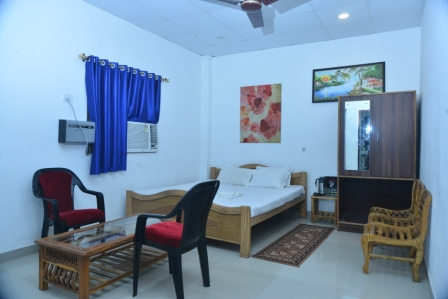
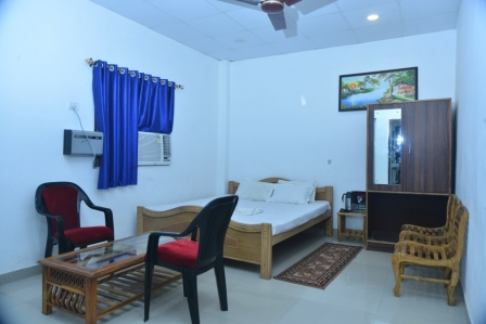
- wall art (260, 114)
